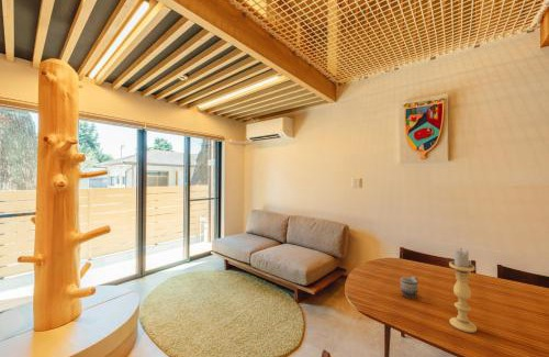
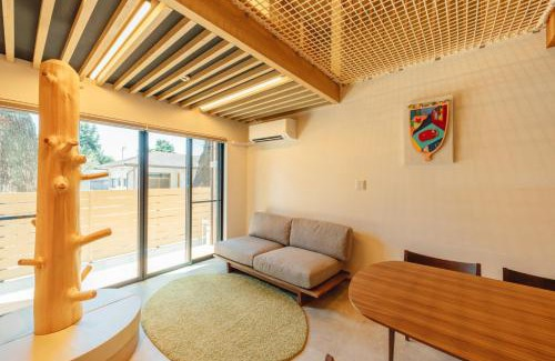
- candle holder (461, 287)
- mug (410, 286)
